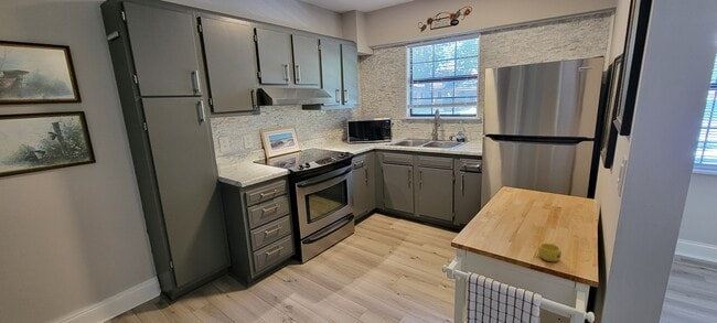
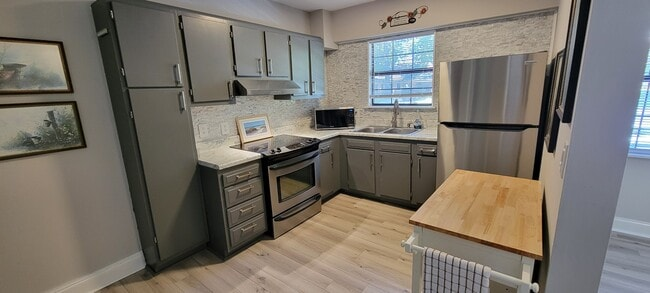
- cup (549, 251)
